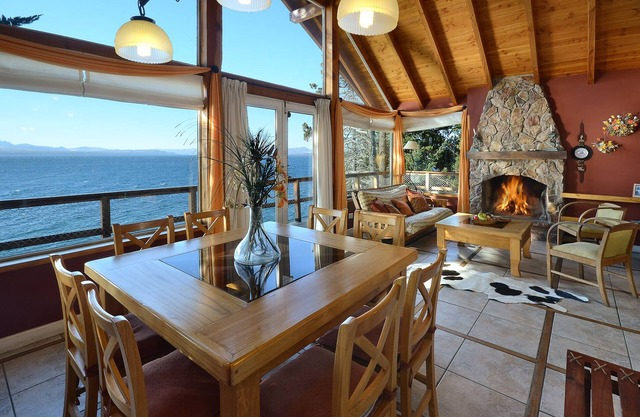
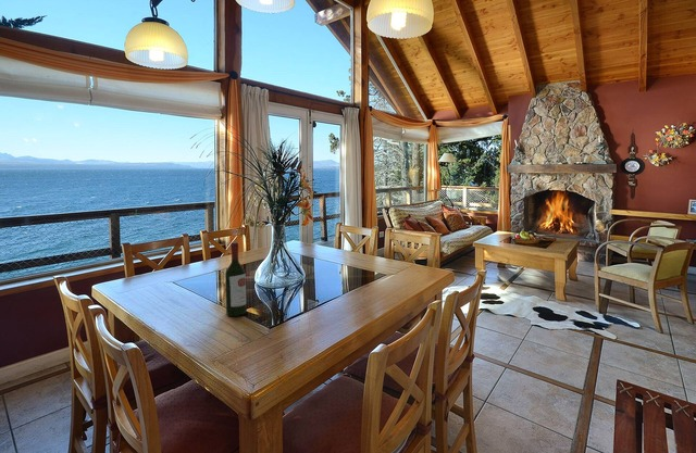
+ wine bottle (235, 278)
